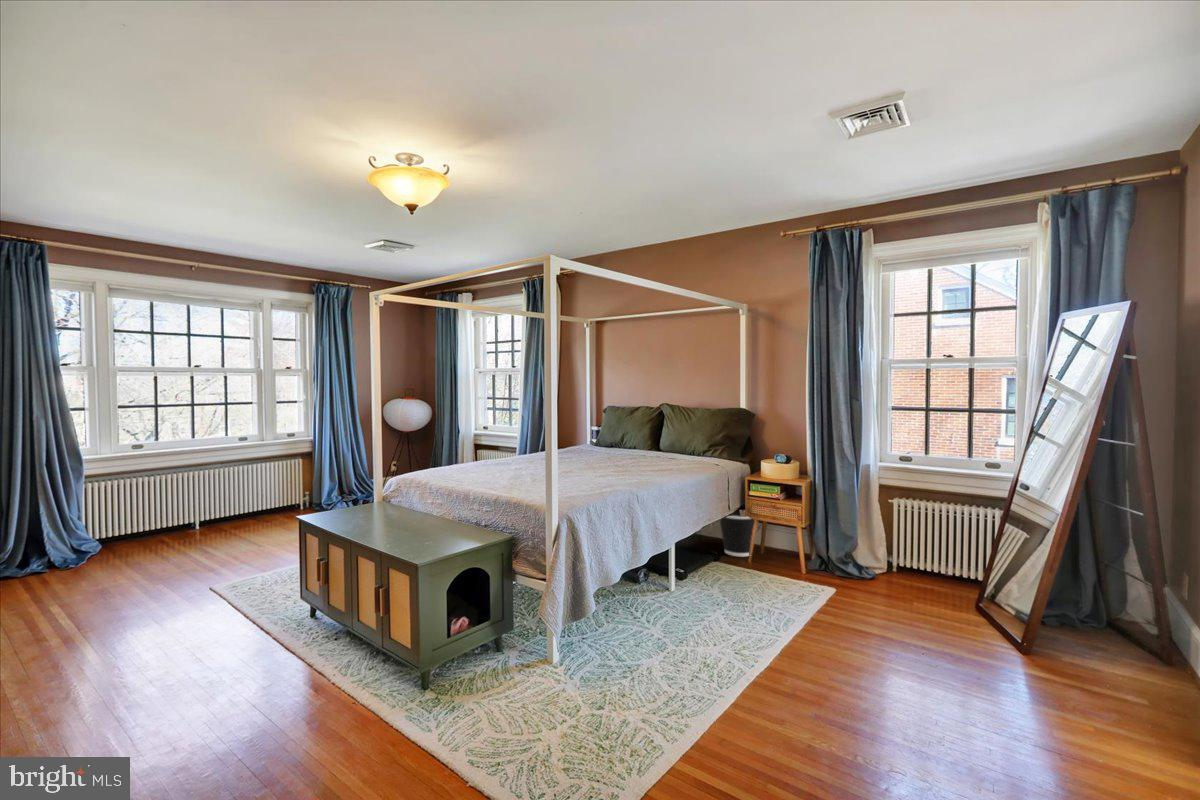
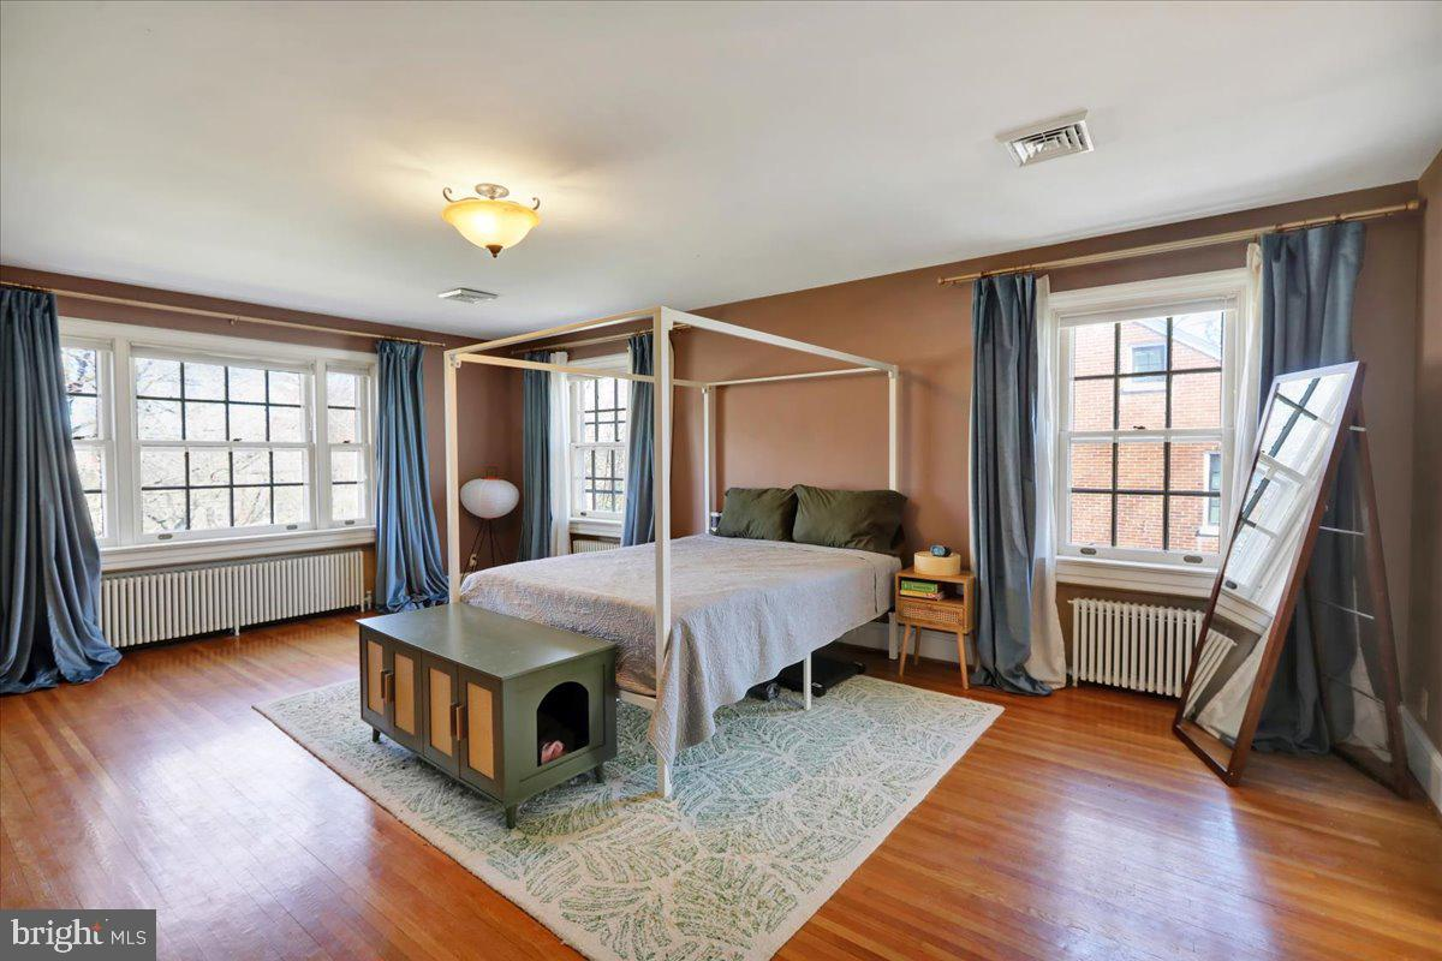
- wastebasket (738, 532)
